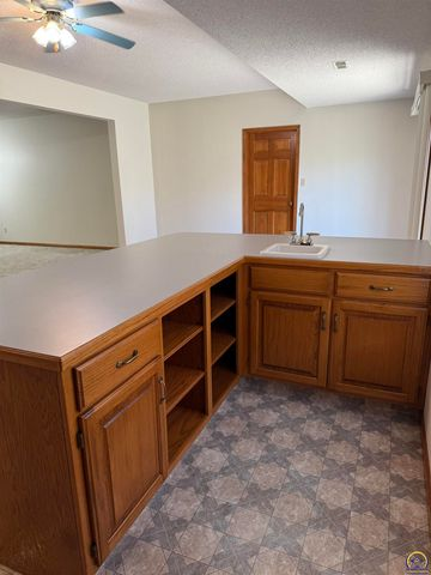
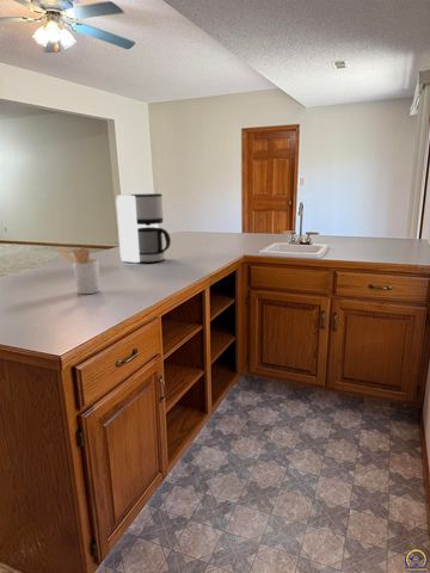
+ utensil holder (79, 269)
+ coffee maker (148, 228)
